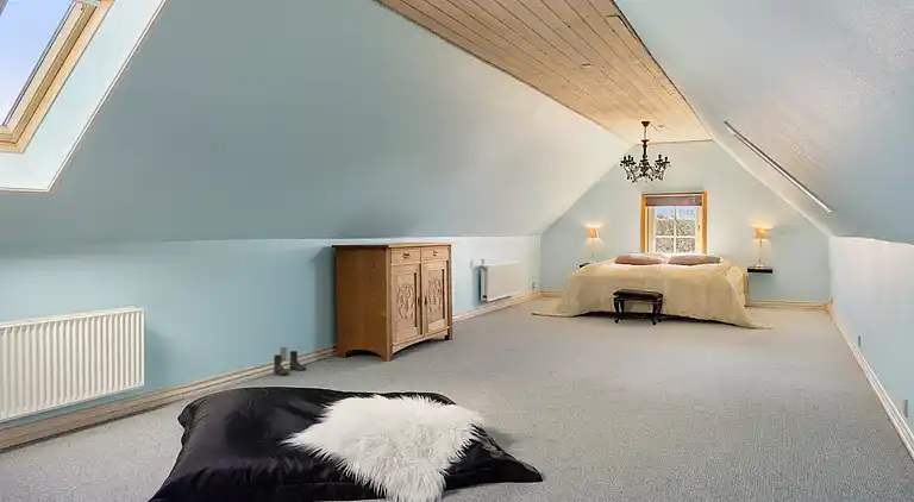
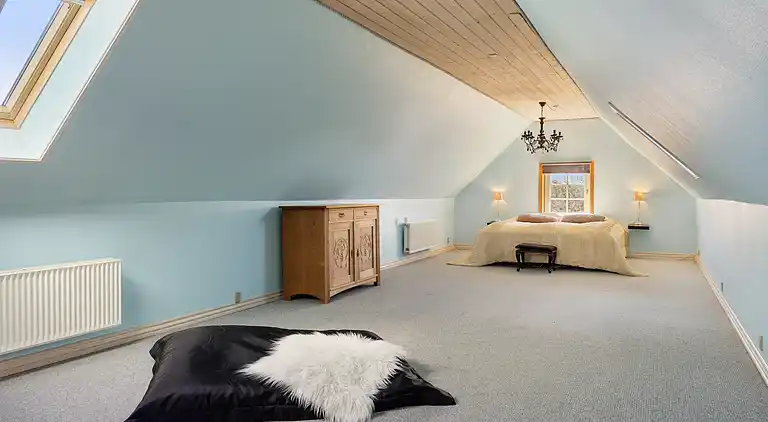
- boots (290, 363)
